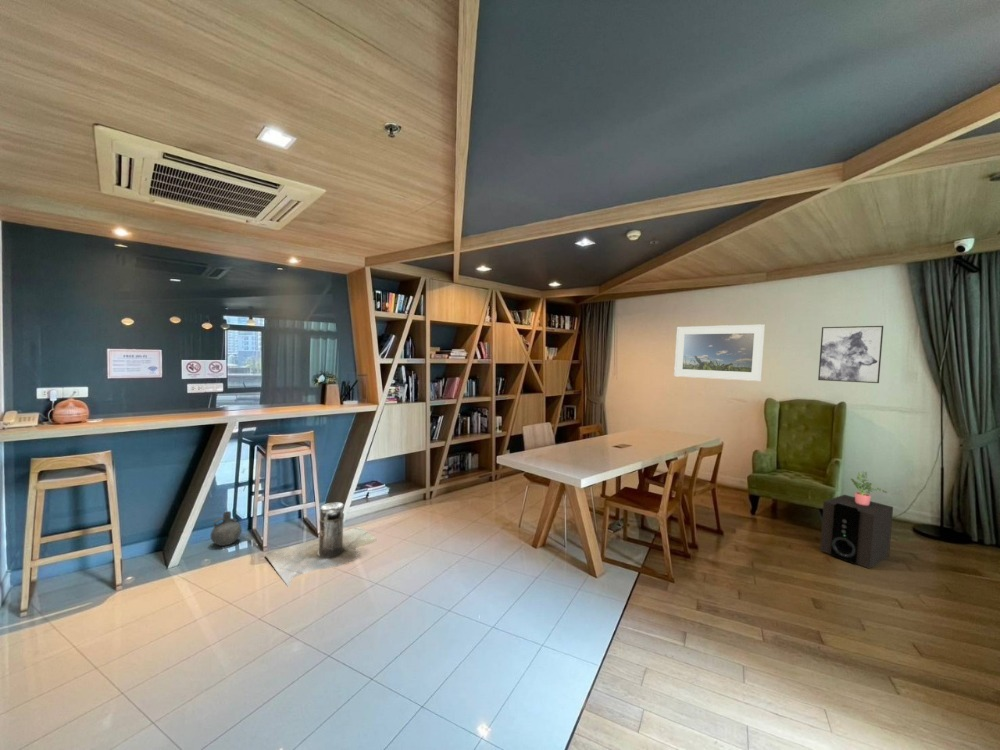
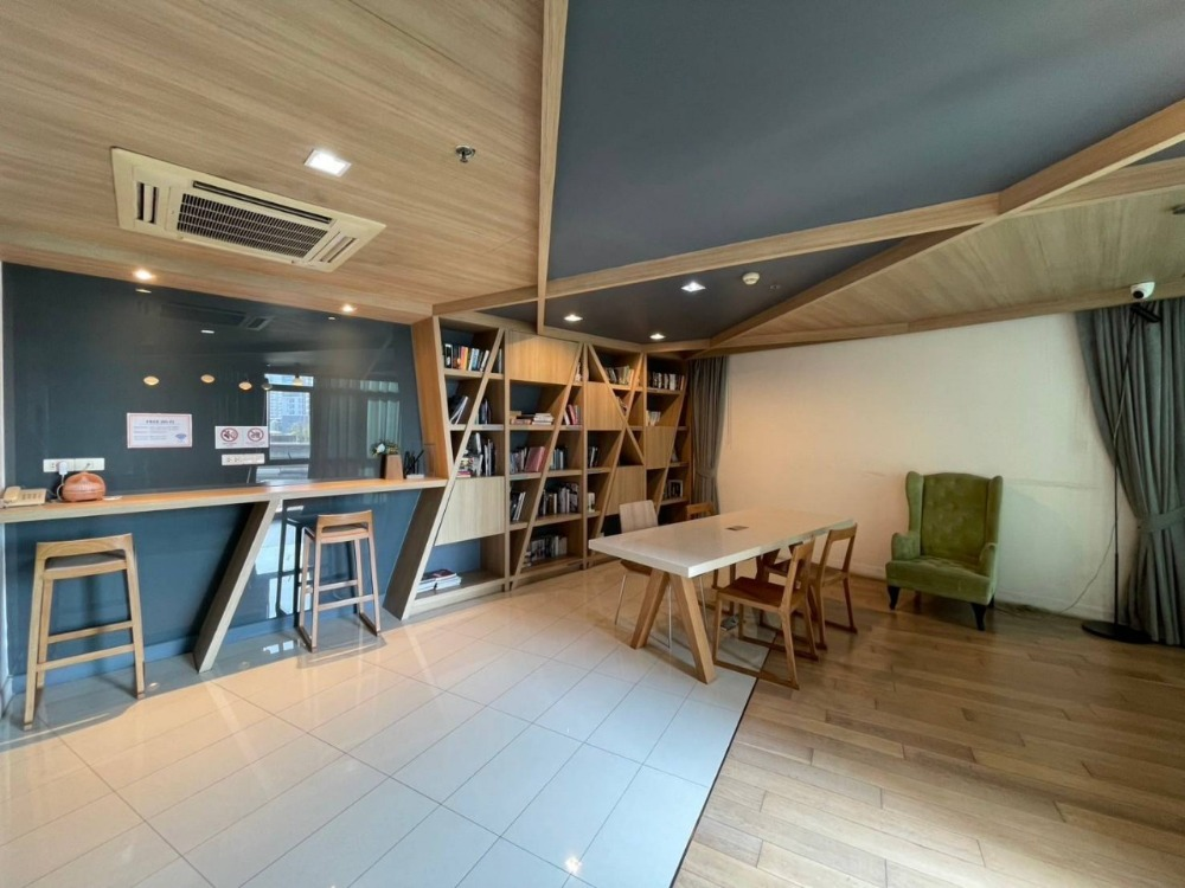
- potted plant (868, 490)
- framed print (716, 352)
- ceramic jug (226, 528)
- trash can (331, 529)
- wall art (849, 354)
- speaker (855, 527)
